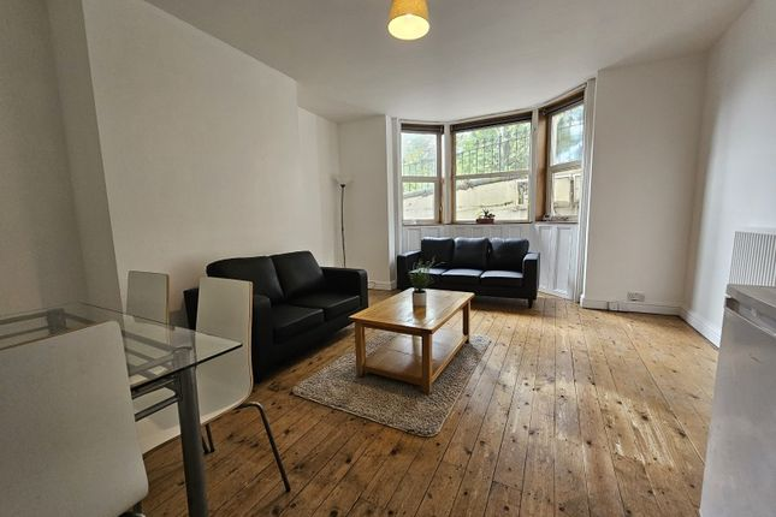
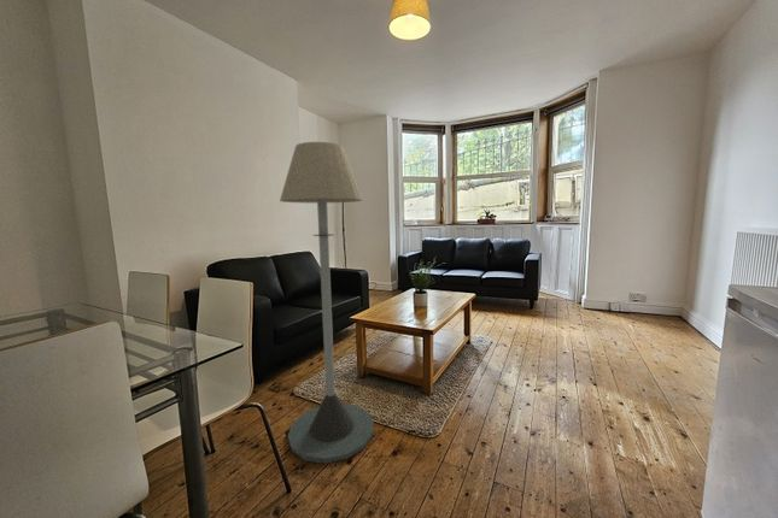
+ floor lamp (326, 296)
